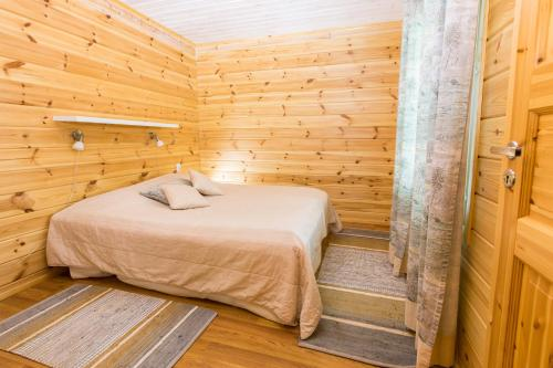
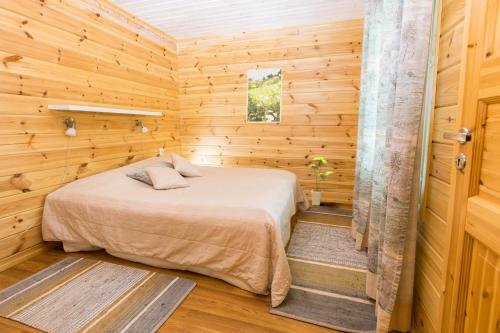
+ house plant (320, 181)
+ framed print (264, 96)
